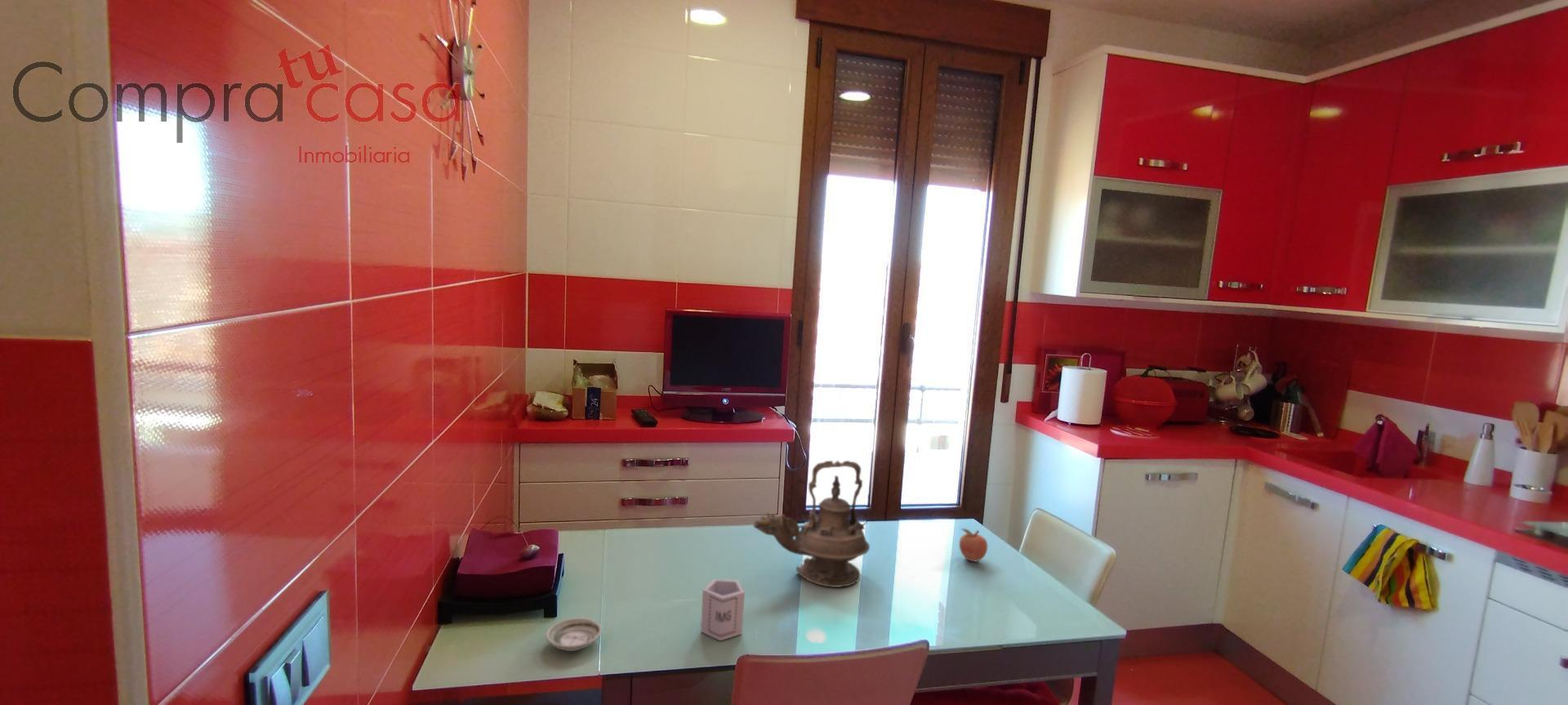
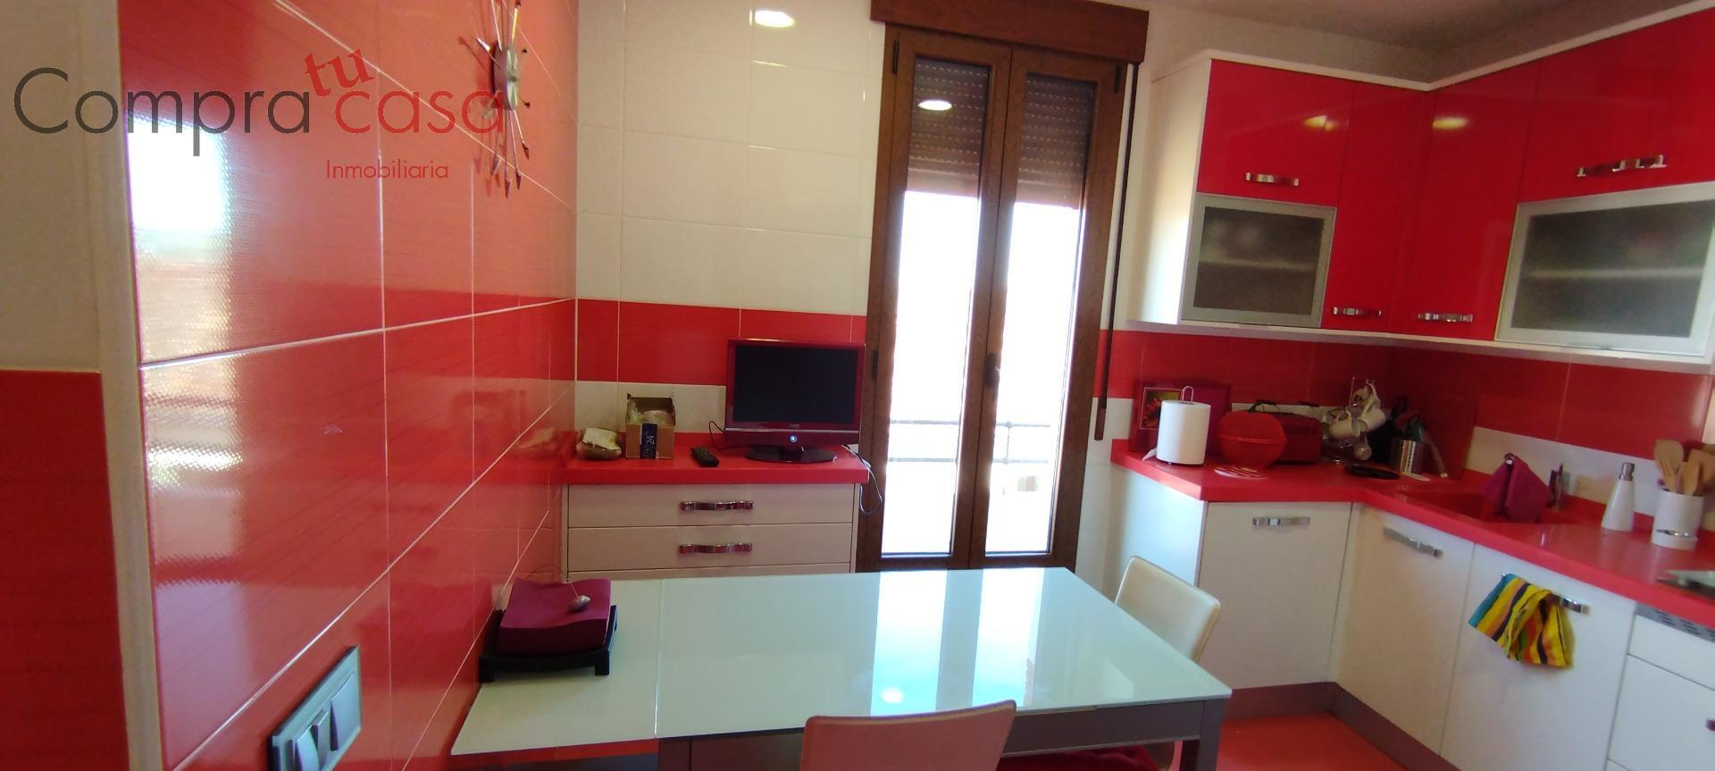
- teapot (812, 519)
- cup (723, 606)
- fruit (973, 544)
- saucer (573, 637)
